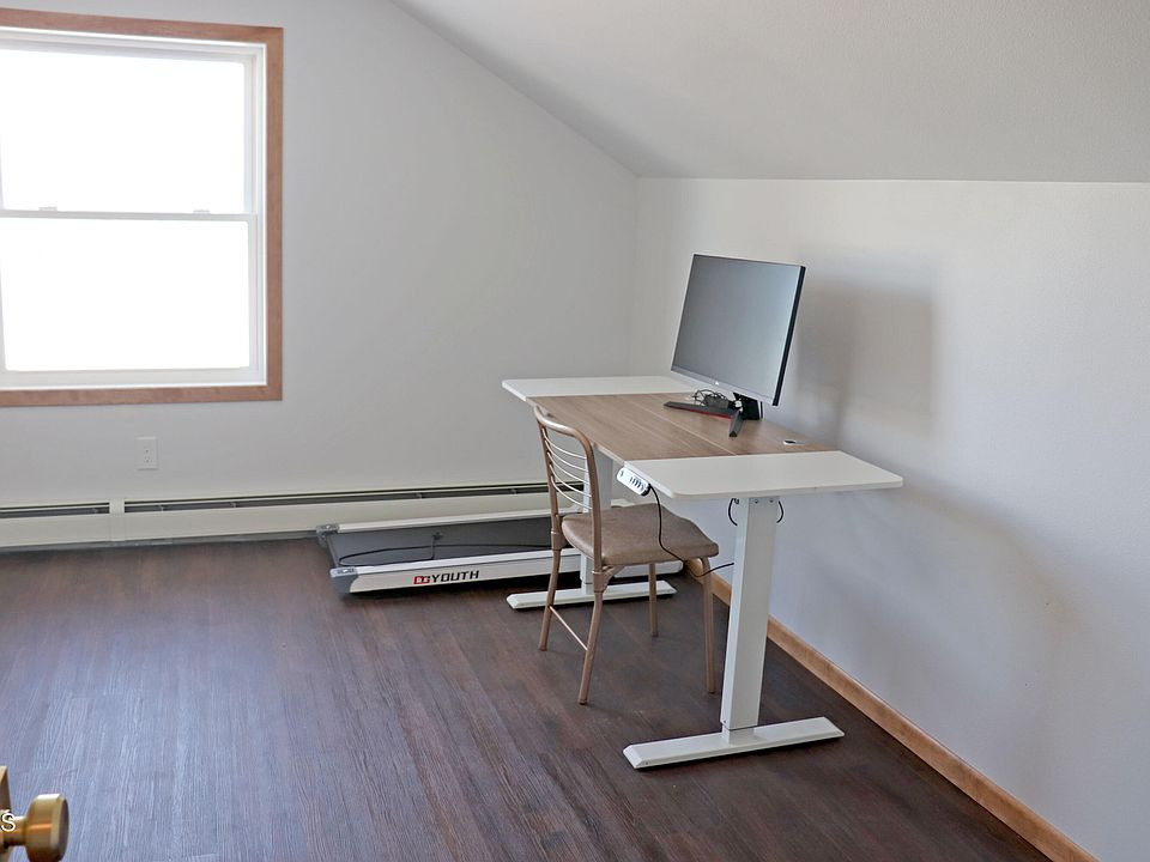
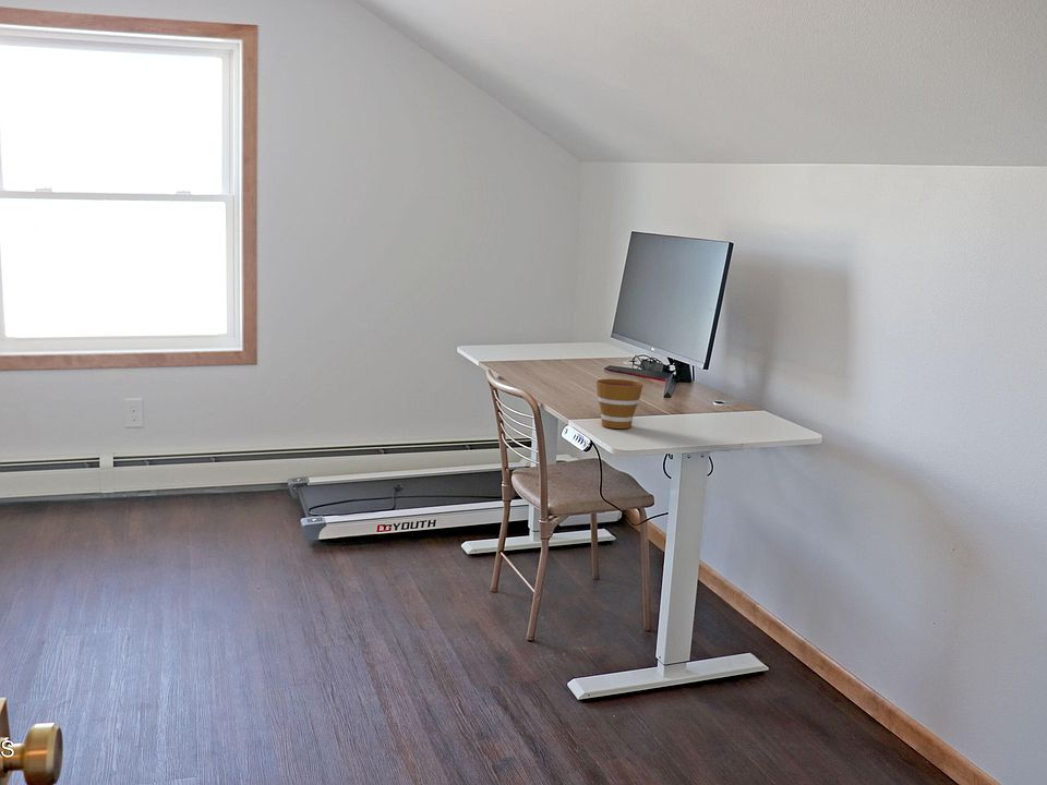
+ cup (617, 403)
